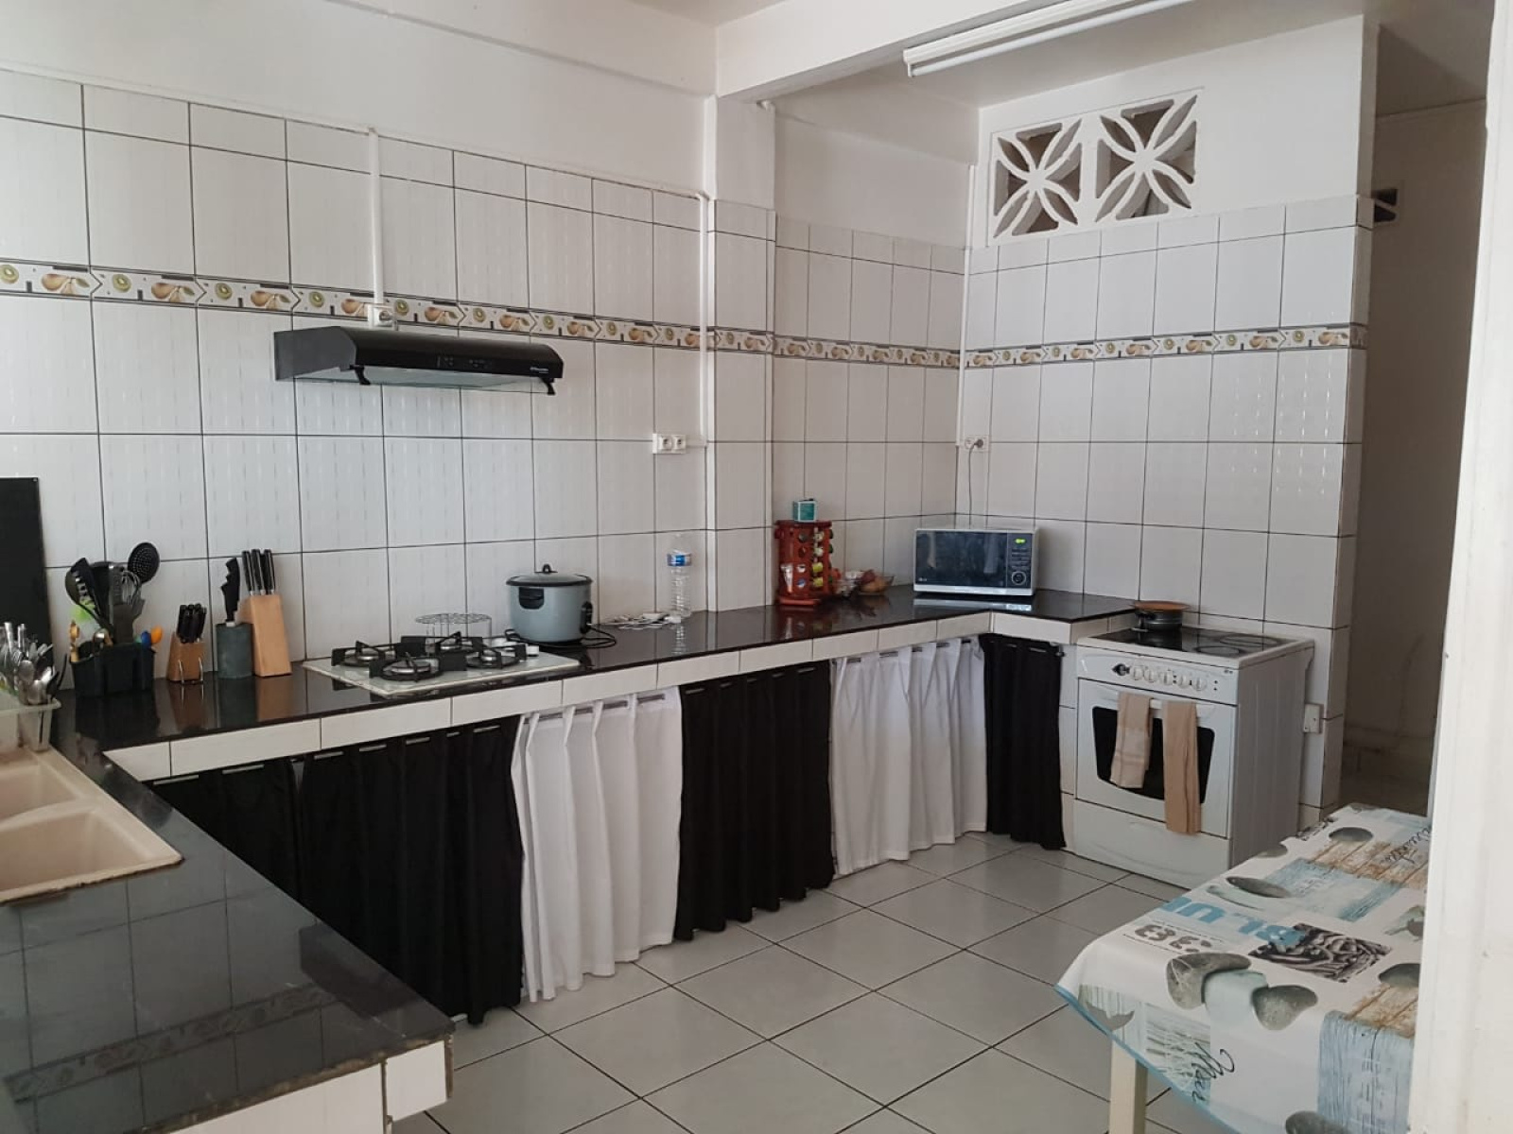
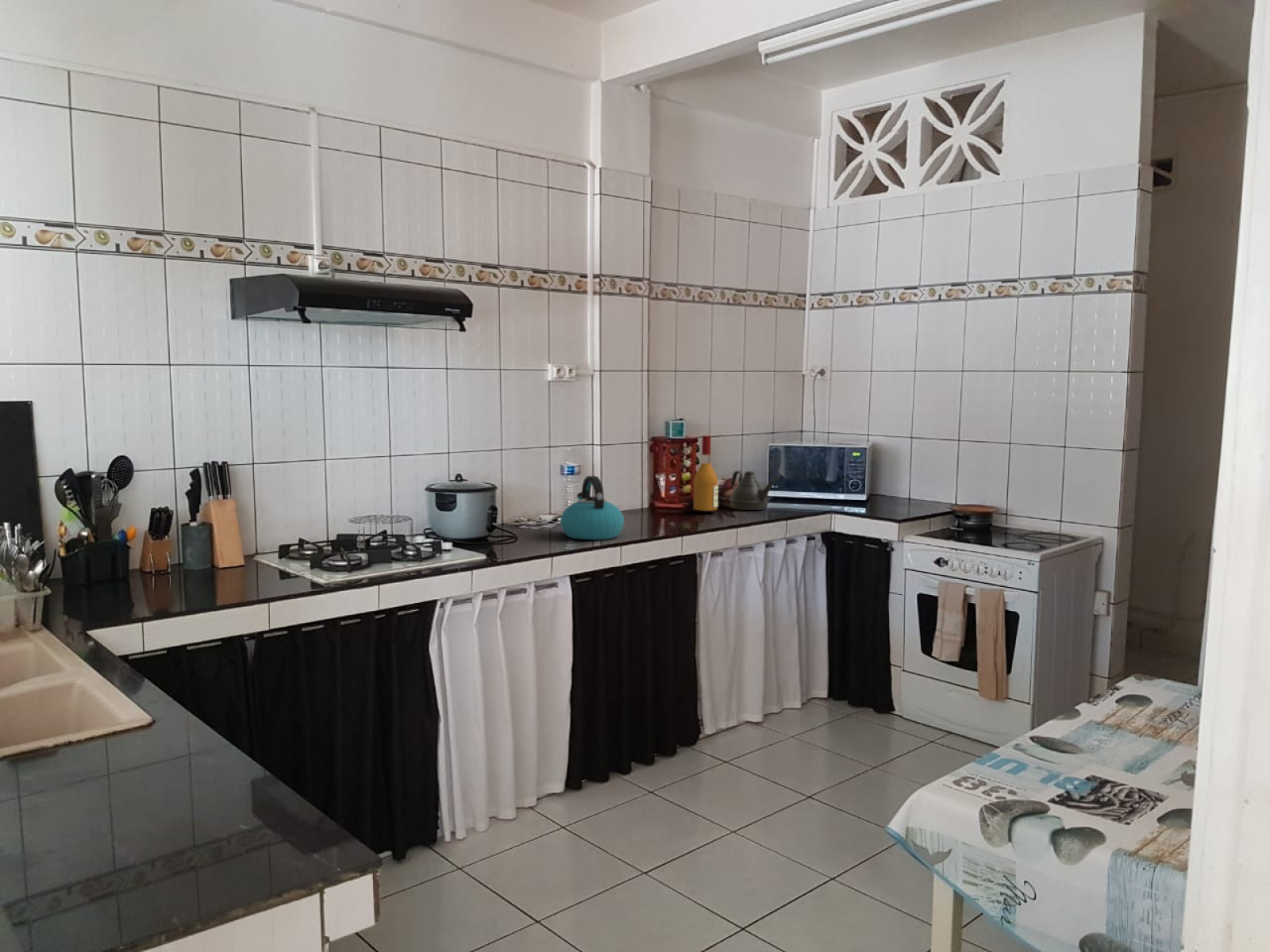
+ kettle (591, 505)
+ wine bottle (706, 474)
+ teapot (754, 490)
